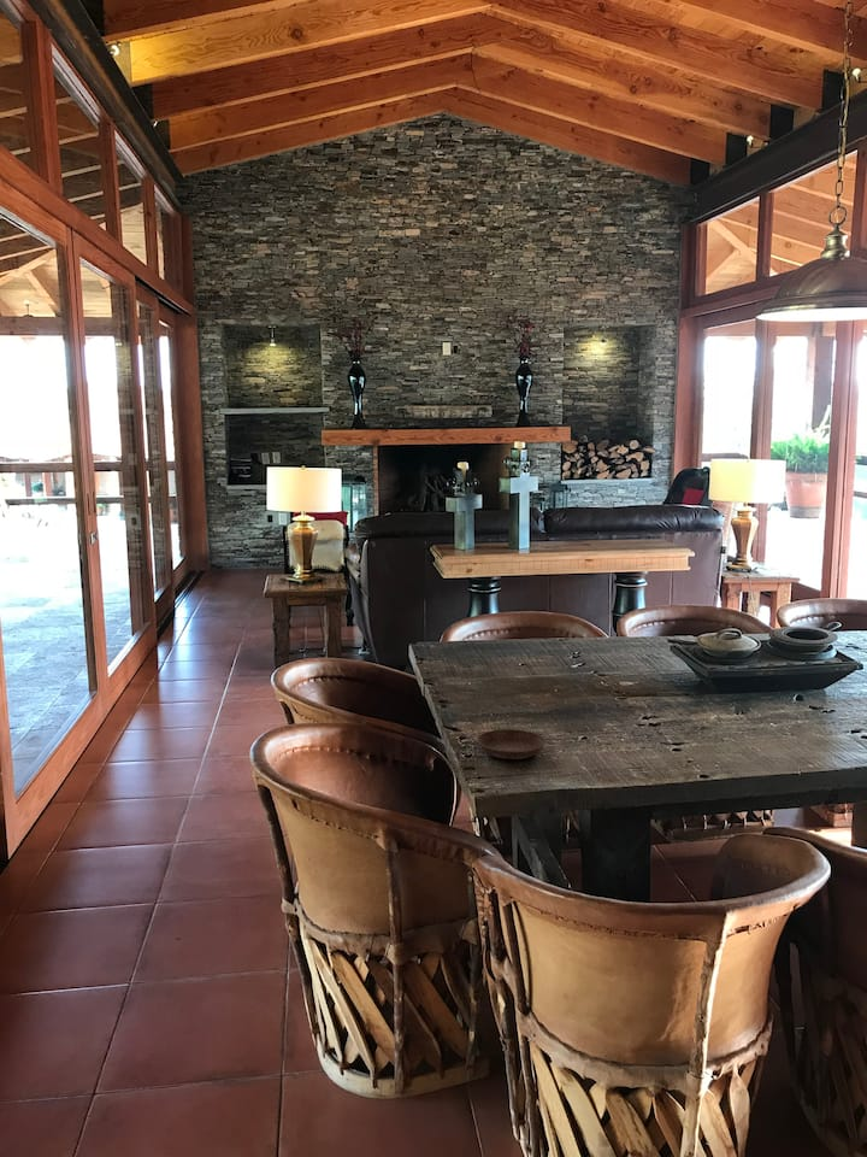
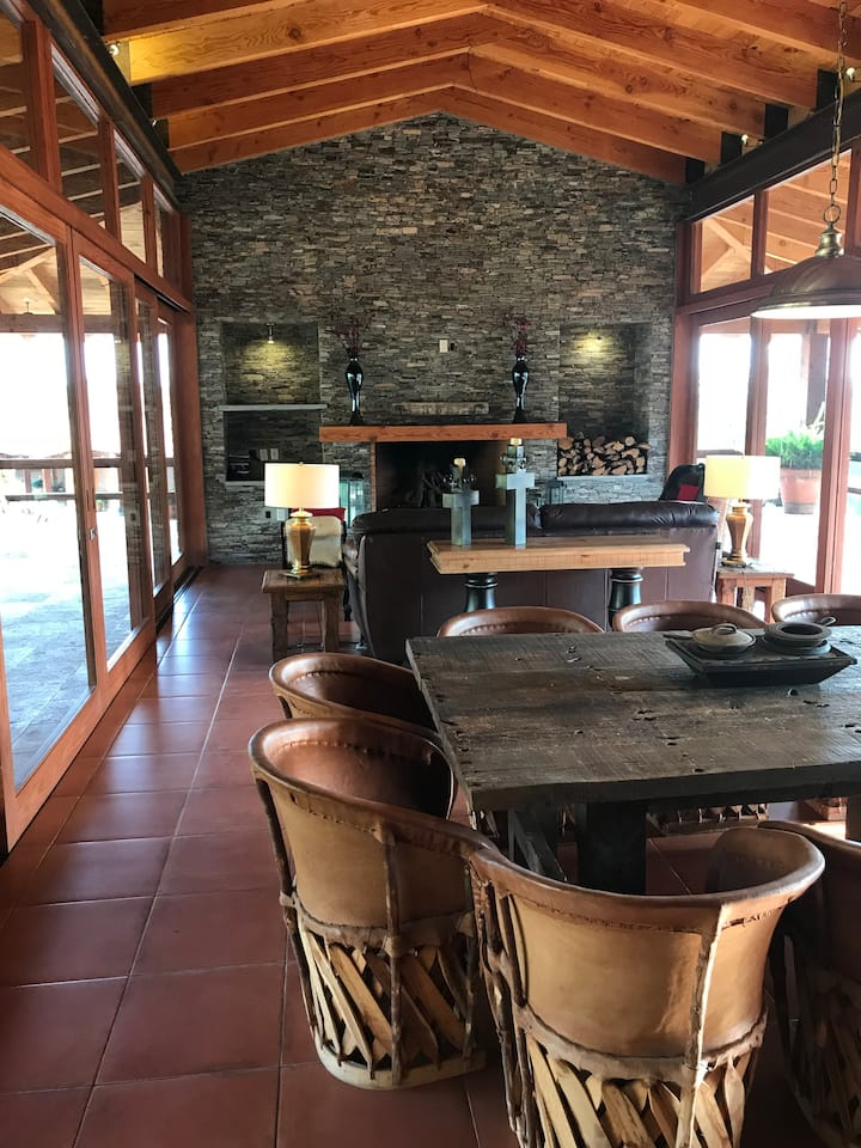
- saucer (511, 745)
